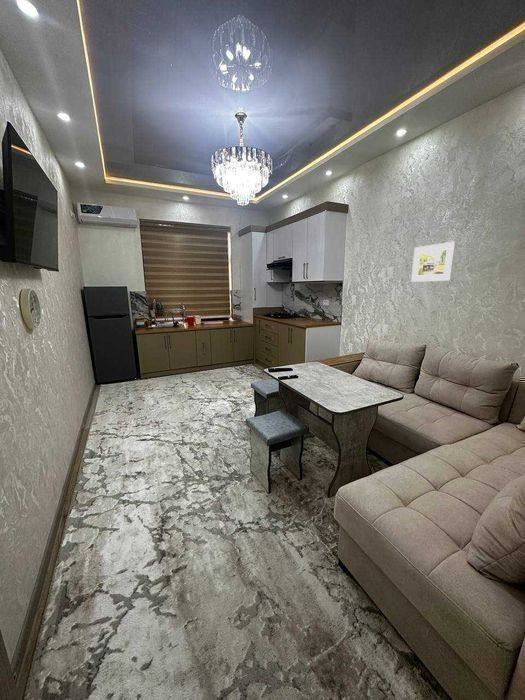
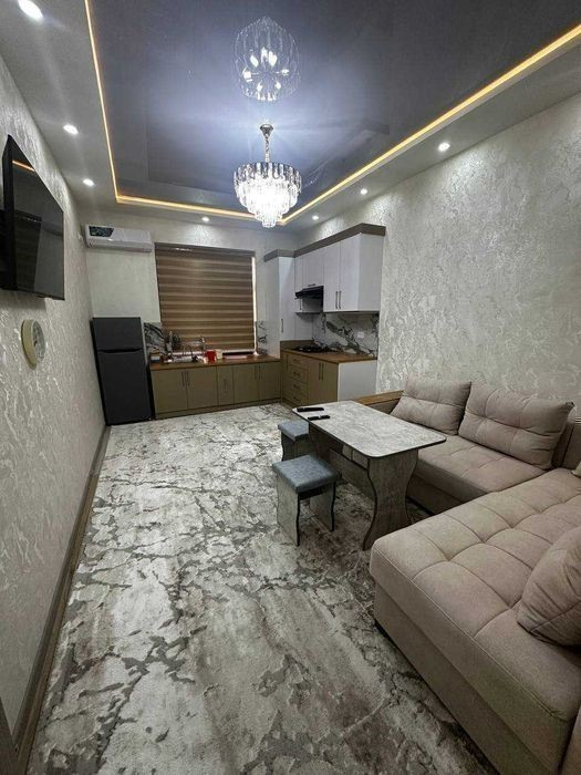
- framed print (431, 263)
